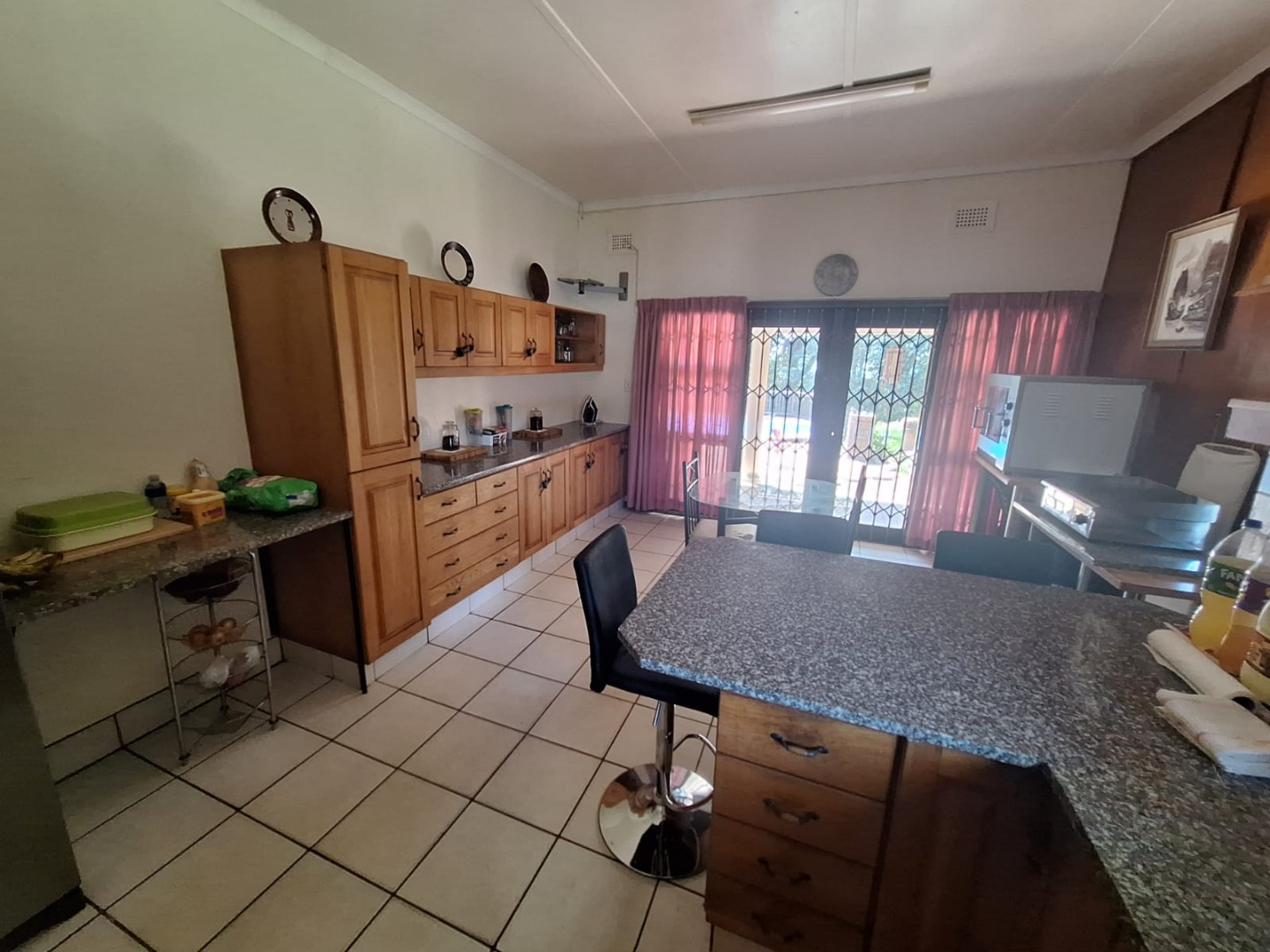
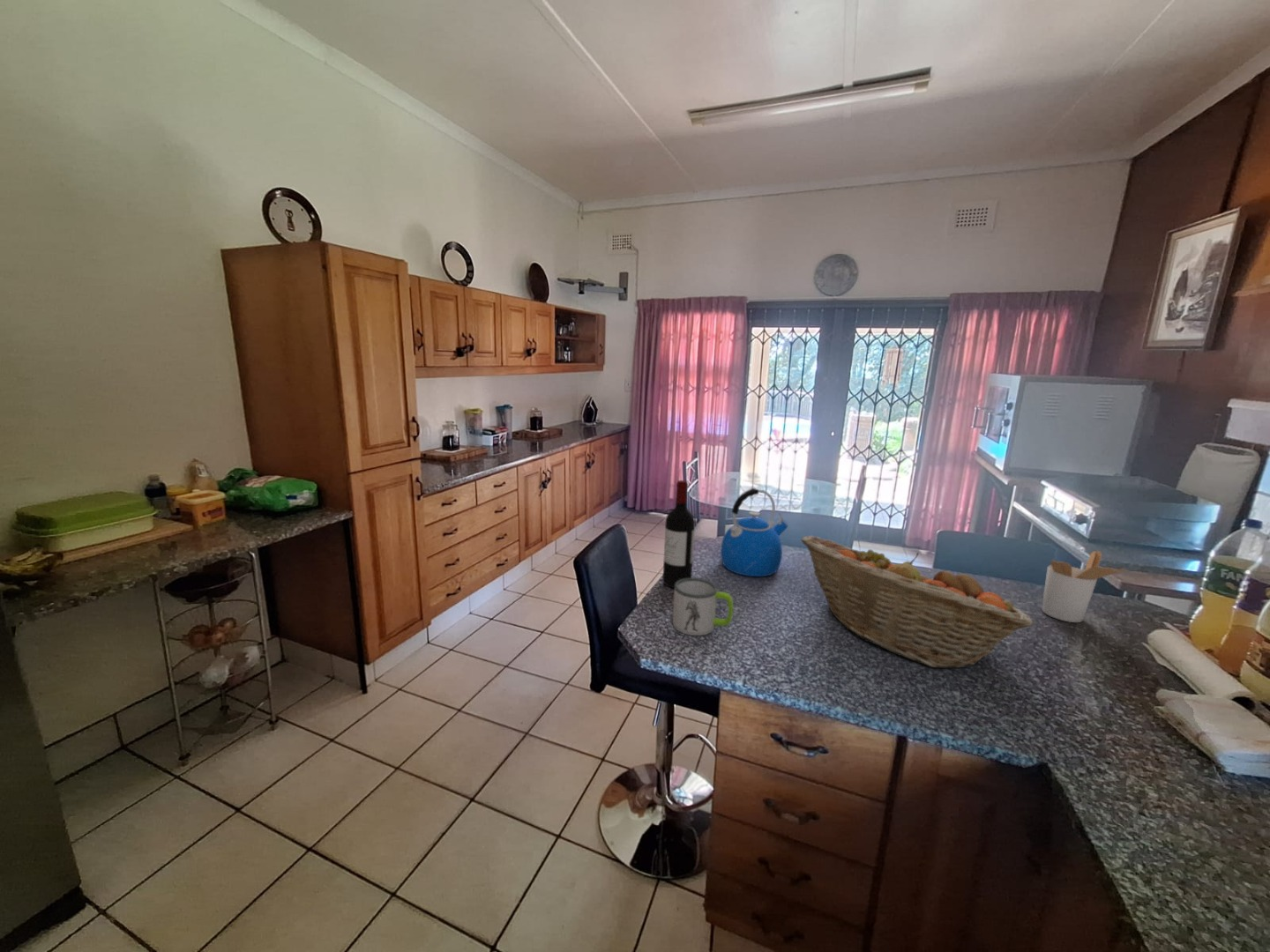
+ utensil holder (1079, 587)
+ kettle (758, 527)
+ wine bottle (679, 533)
+ fruit basket (899, 588)
+ mug (703, 606)
